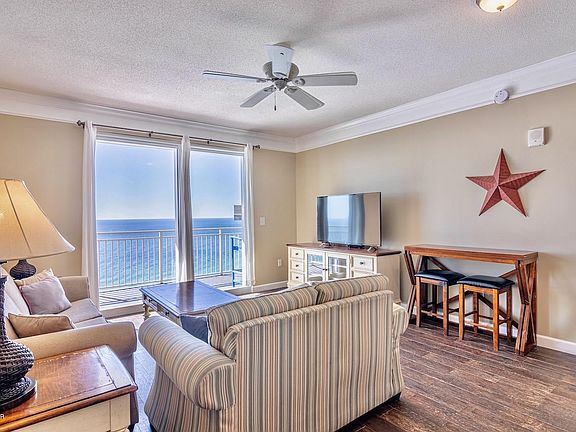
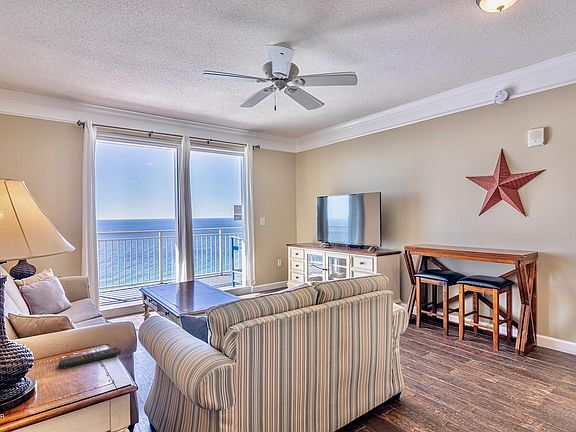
+ remote control (91, 357)
